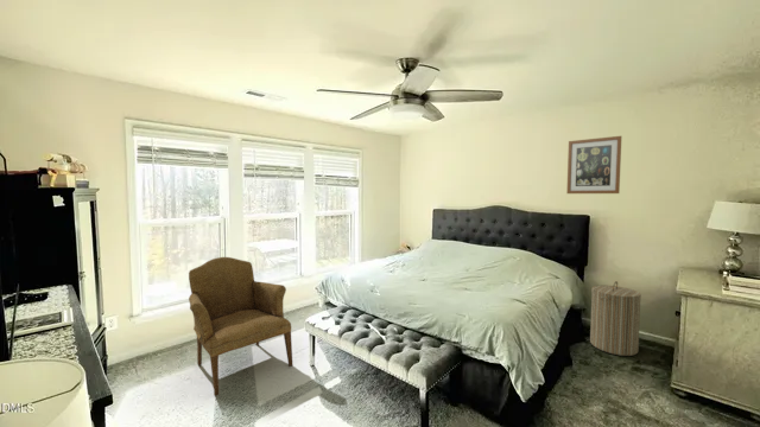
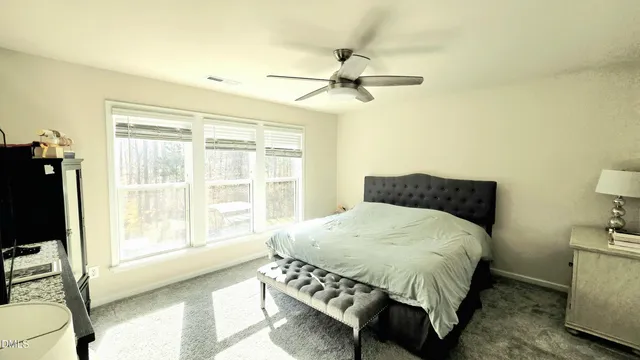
- laundry hamper (614, 313)
- wall art (593, 166)
- armchair (233, 313)
